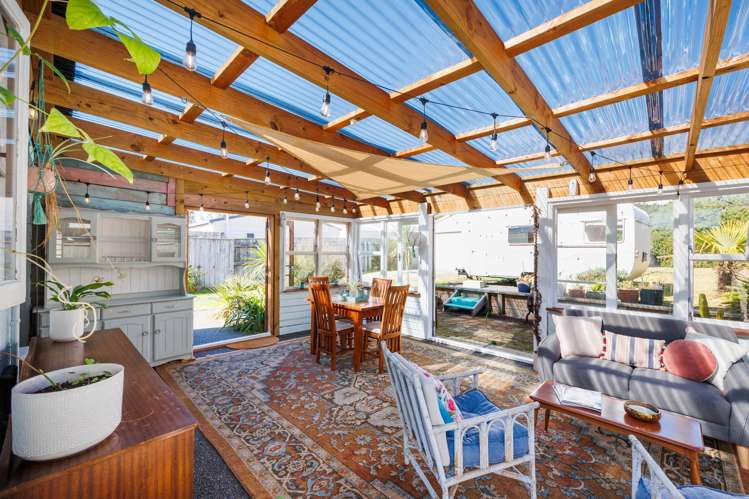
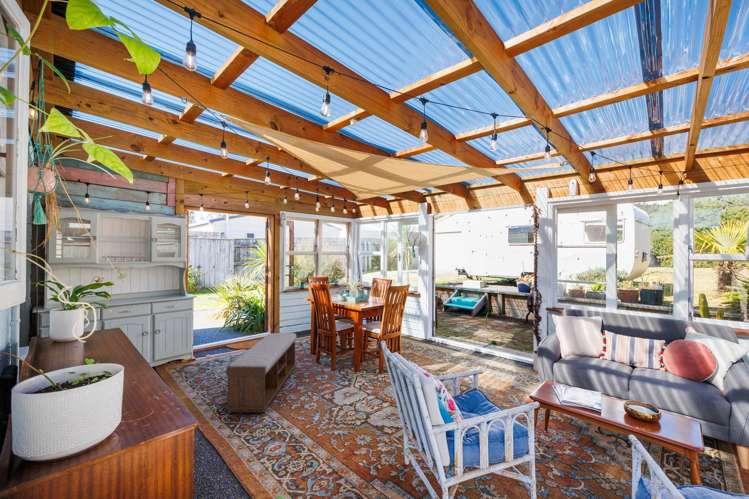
+ bench (267, 366)
